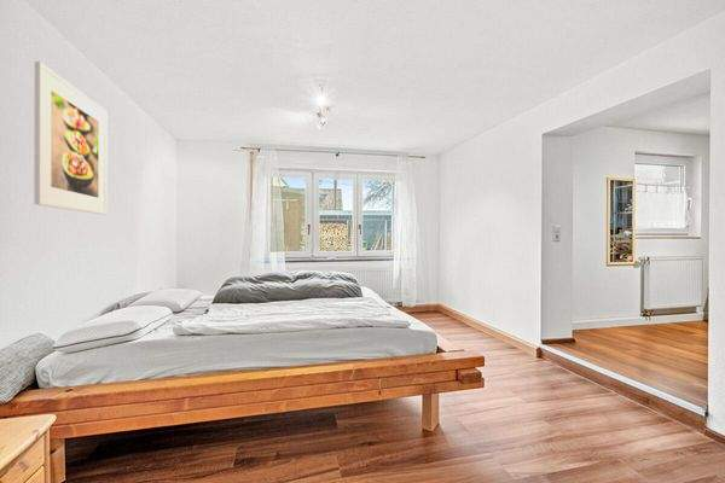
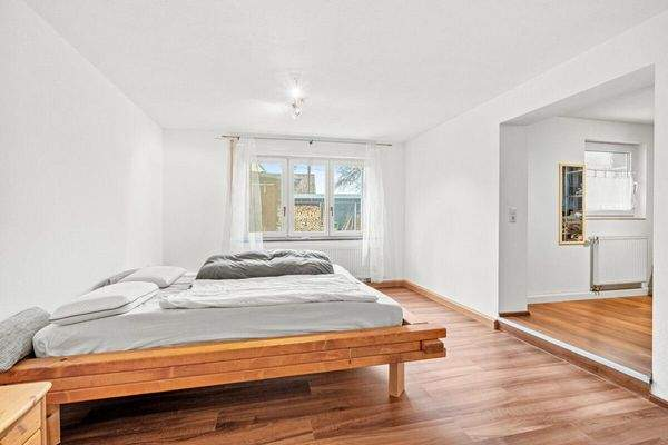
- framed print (76, 150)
